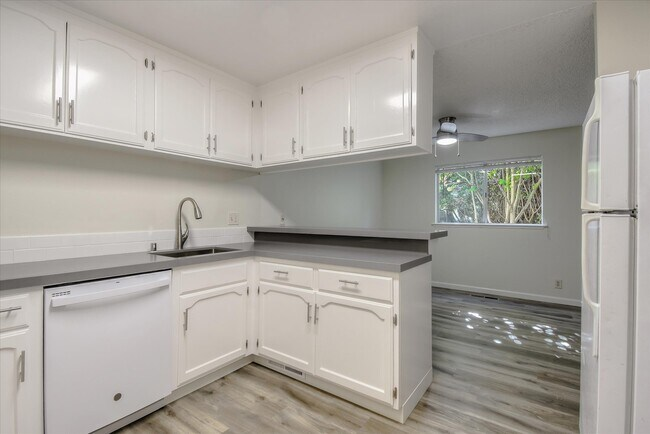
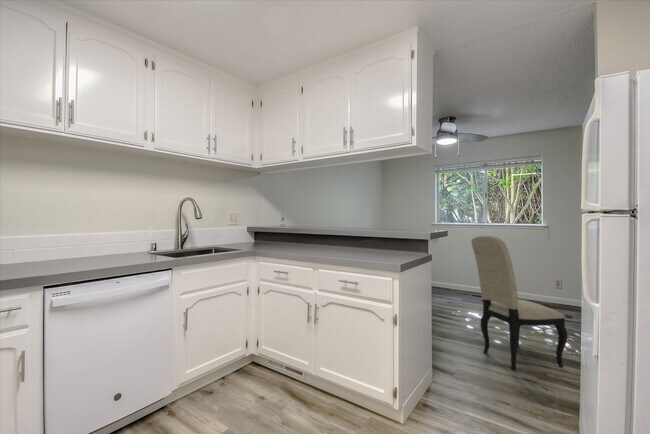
+ dining chair (516, 296)
